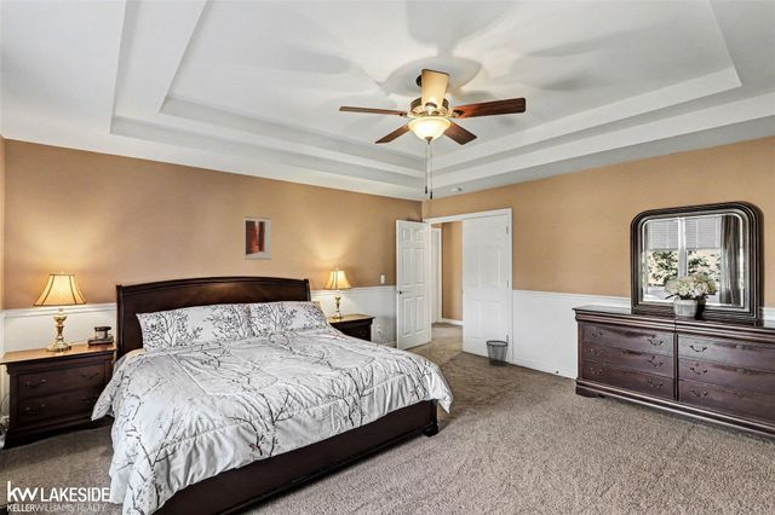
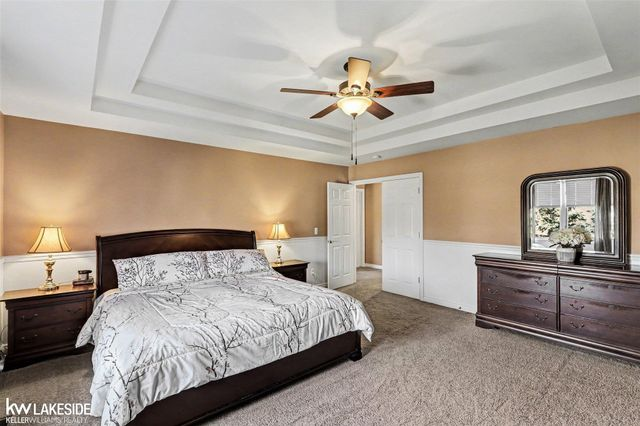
- wall art (258, 238)
- wastebasket (496, 353)
